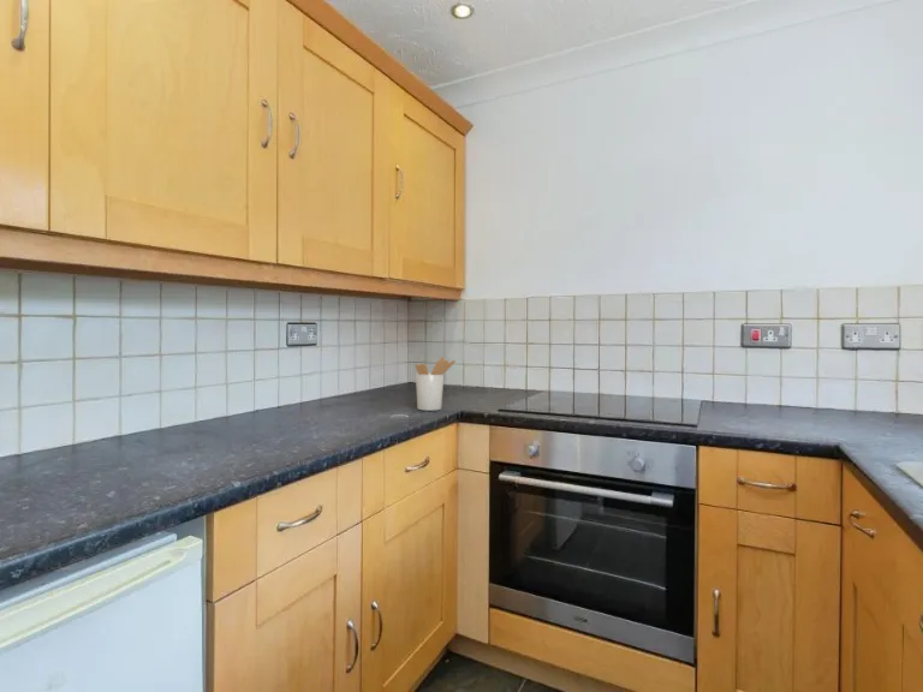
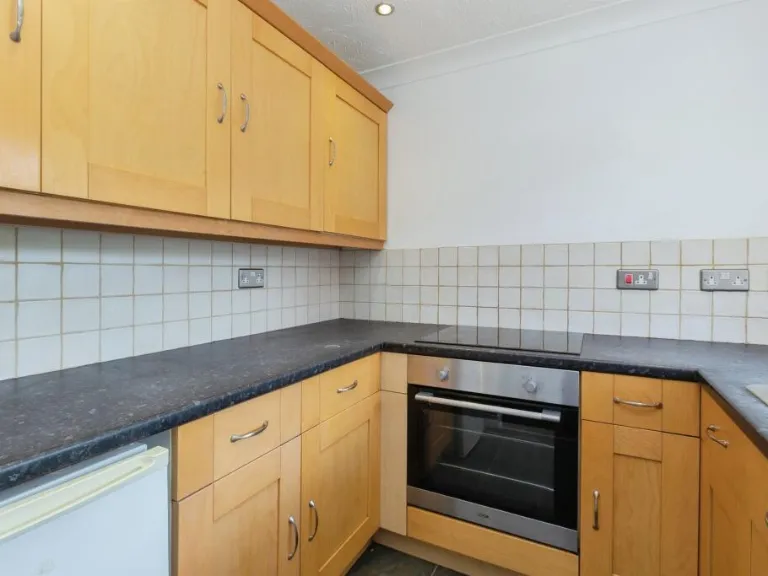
- utensil holder (434, 383)
